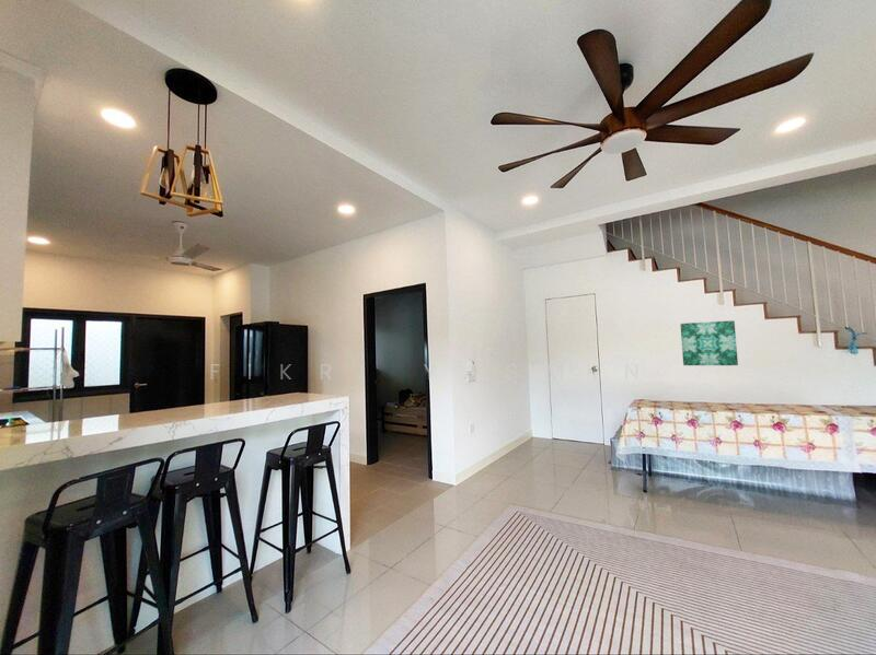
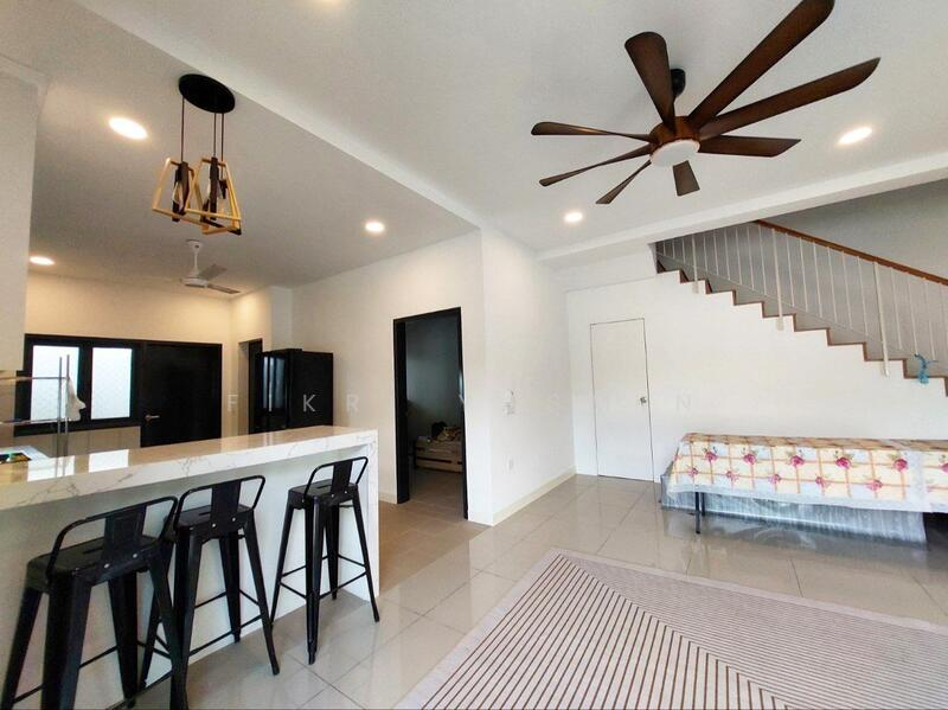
- wall art (707, 343)
